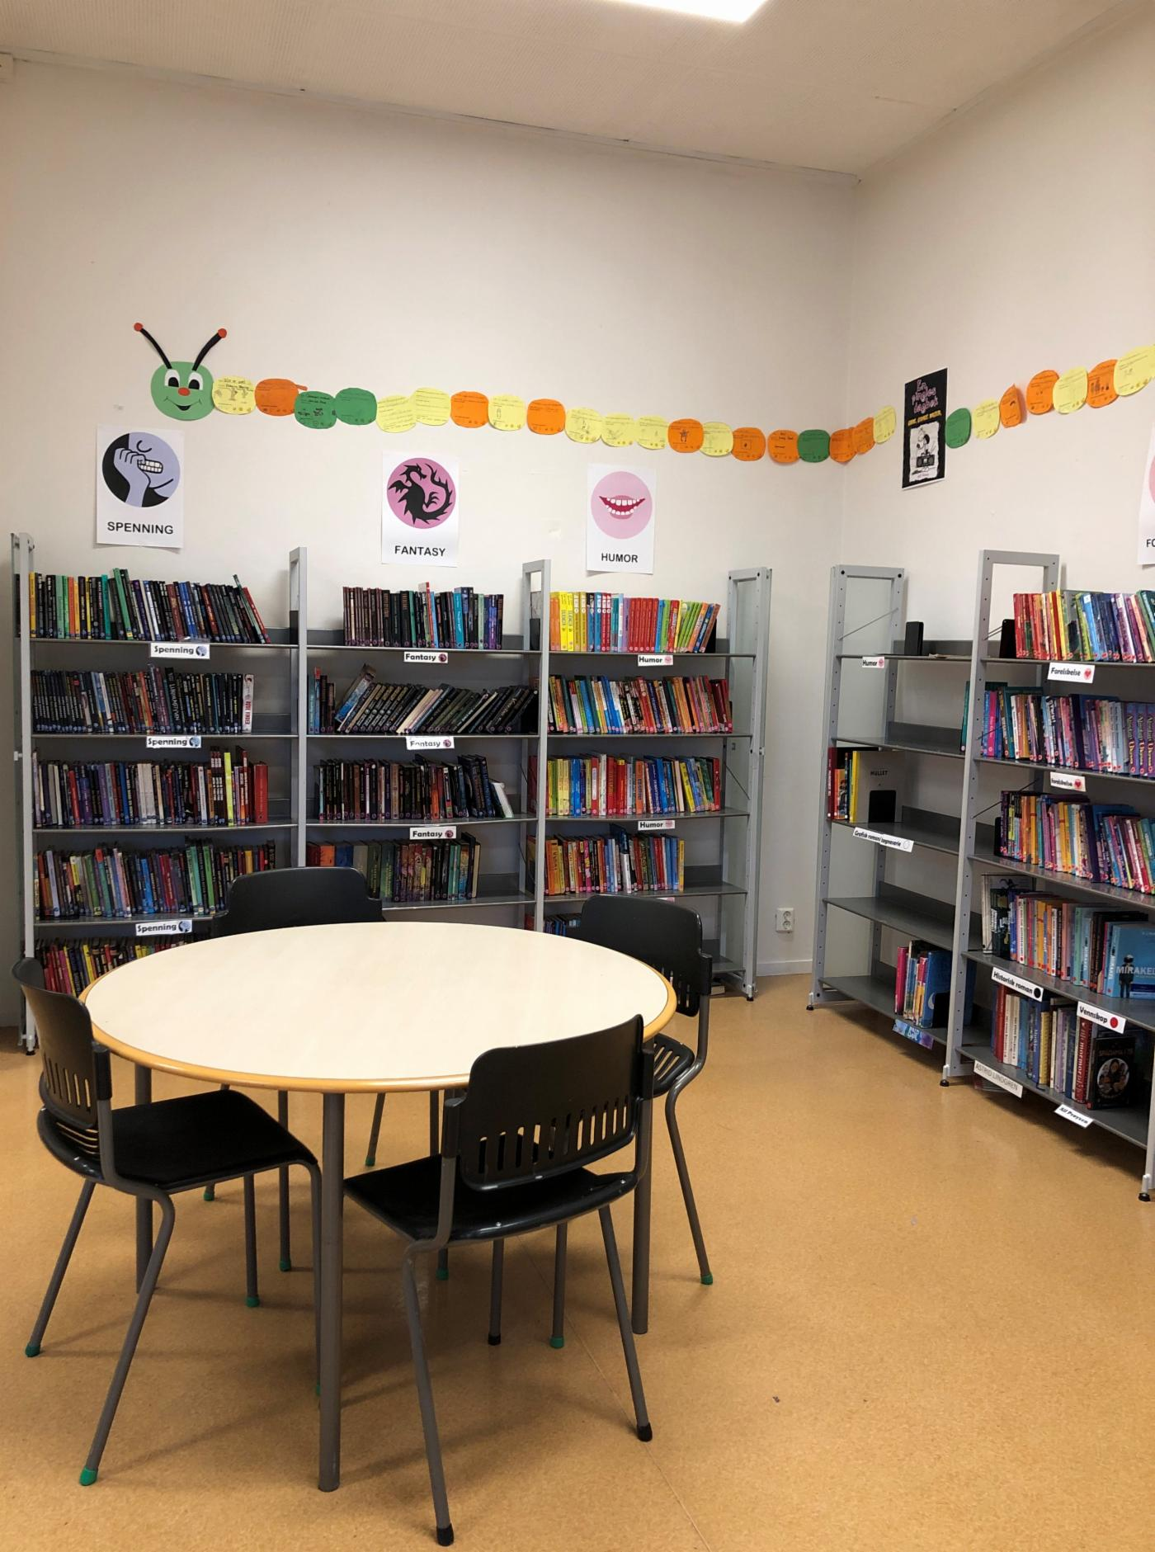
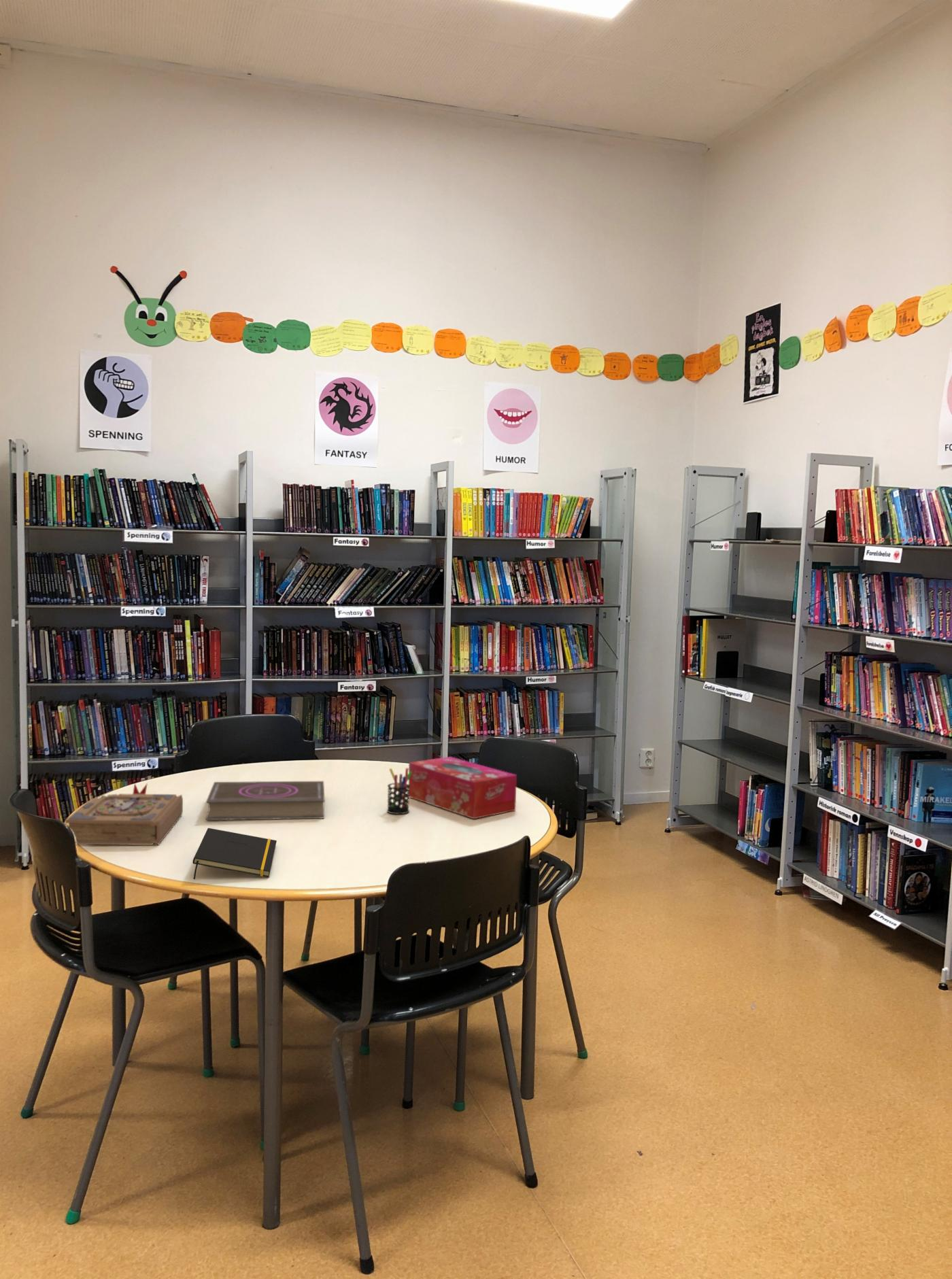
+ book (267, 799)
+ tissue box (461, 786)
+ notepad (237, 851)
+ pen holder (401, 788)
+ book (129, 812)
